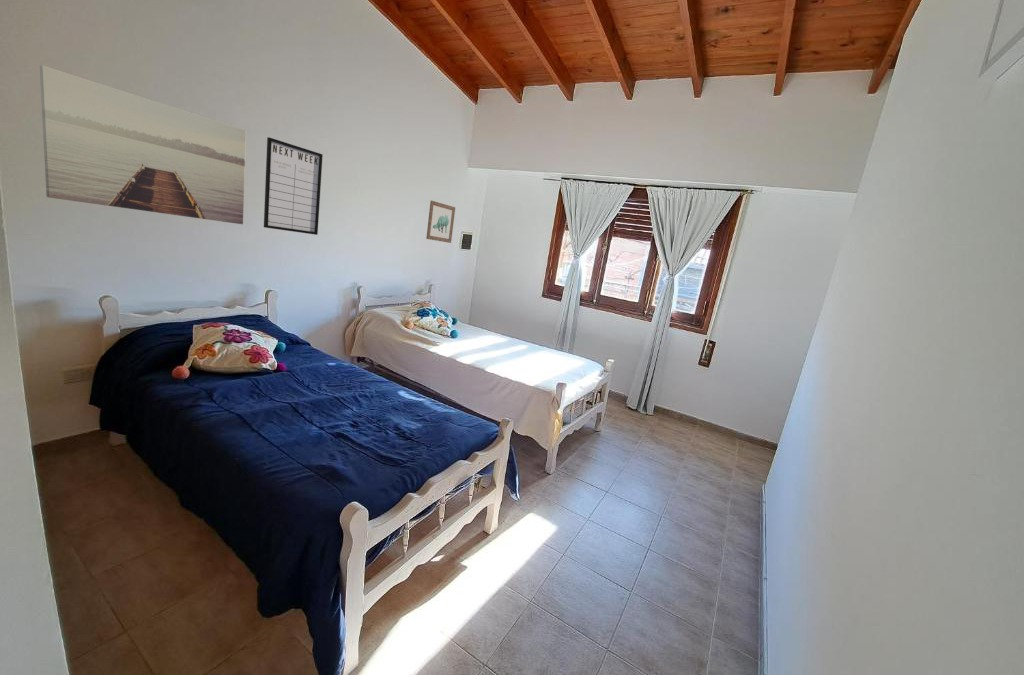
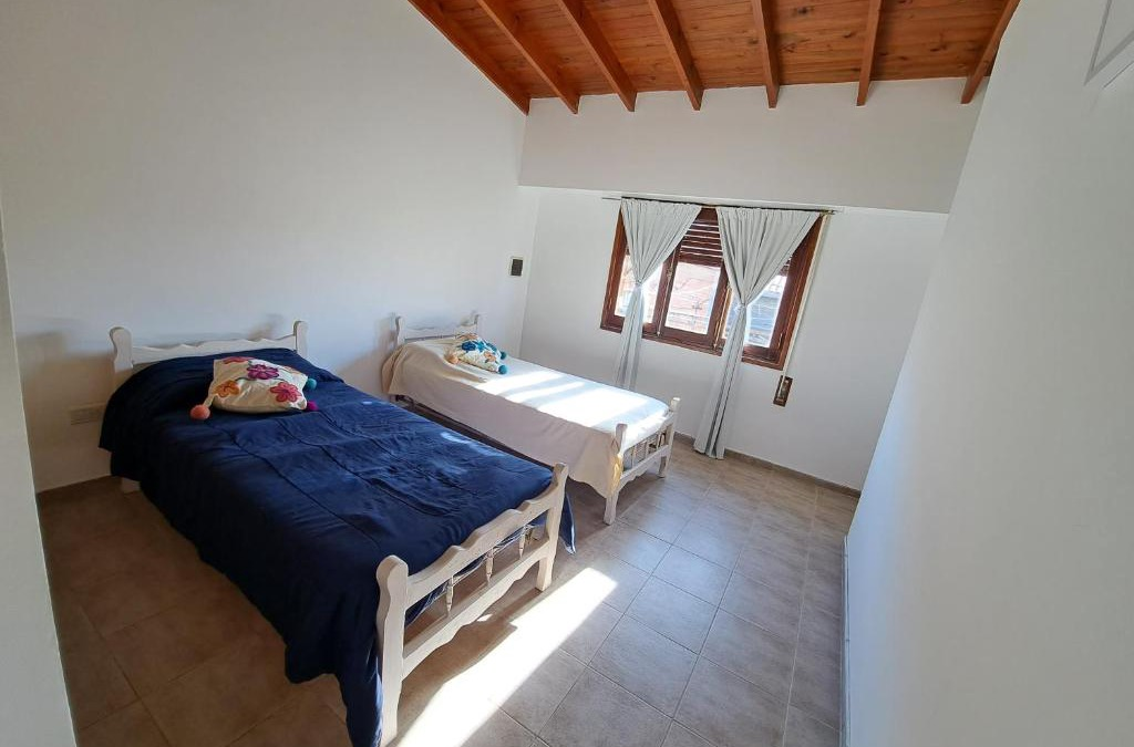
- writing board (294, 189)
- wall art (441, 222)
- wall art (159, 159)
